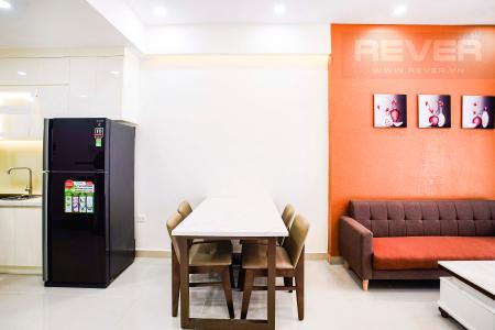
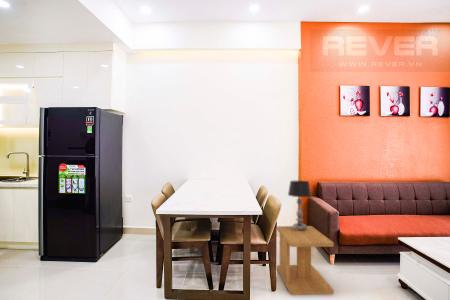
+ table lamp (299, 204)
+ side table (302, 257)
